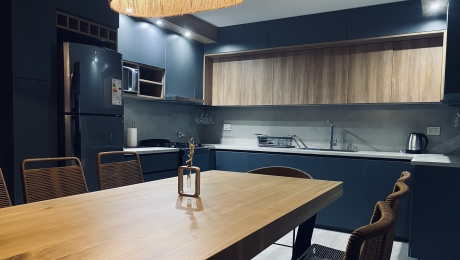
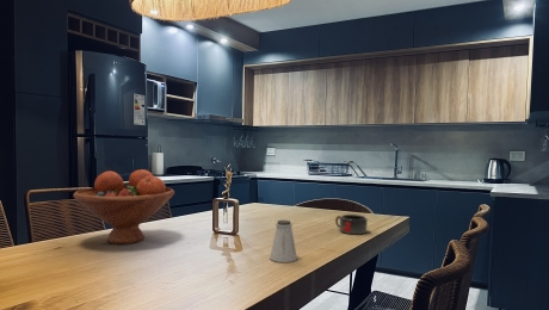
+ mug (350, 223)
+ saltshaker (283, 240)
+ fruit bowl (125, 206)
